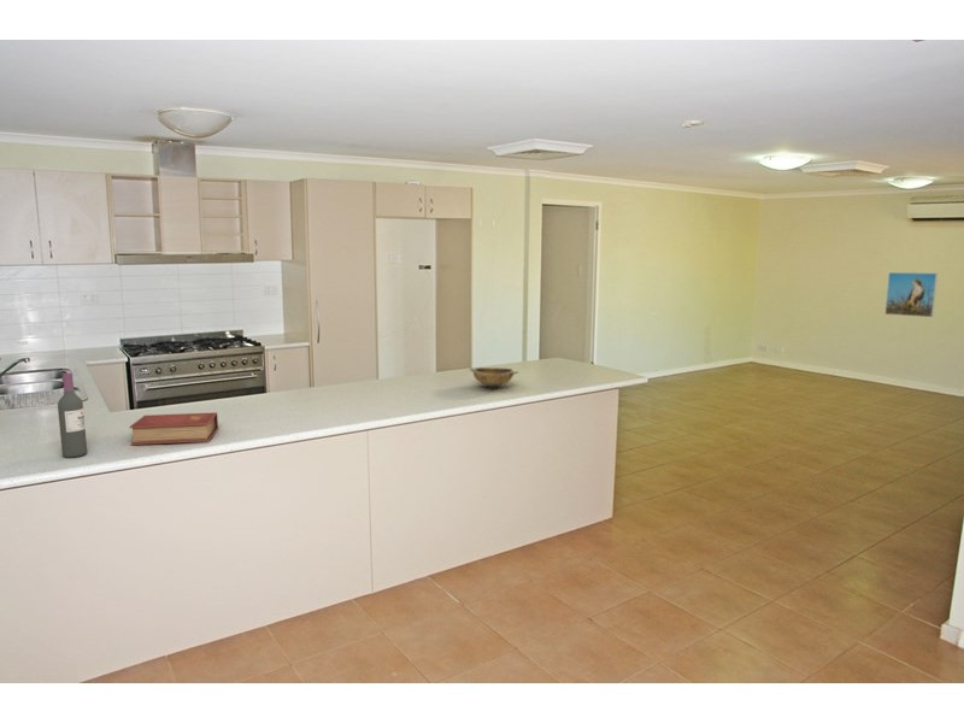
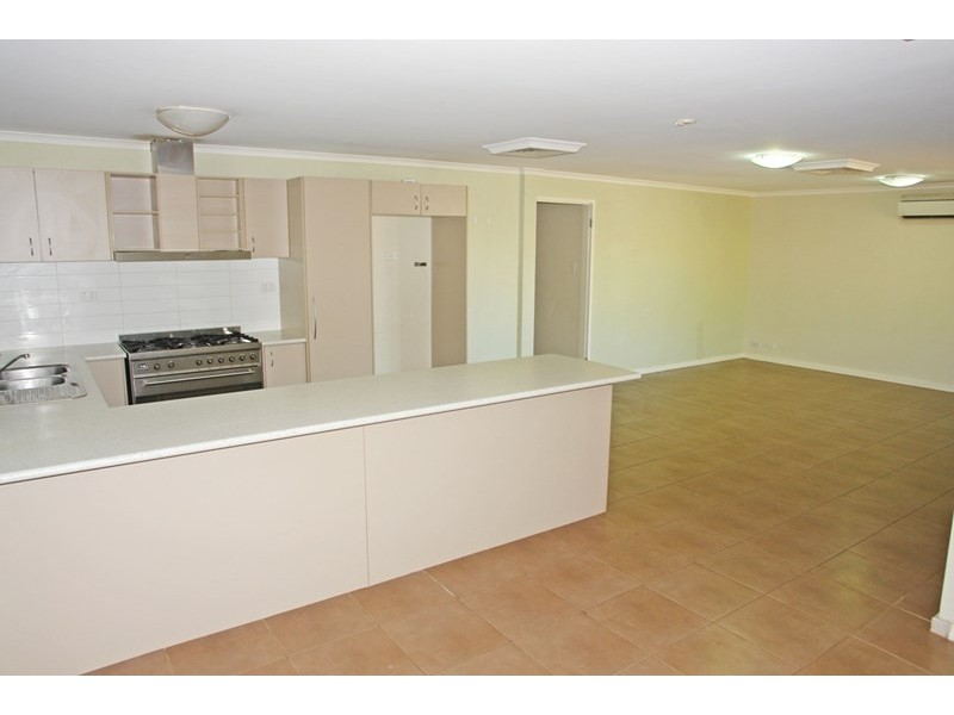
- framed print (910, 294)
- wine bottle (71, 413)
- bowl (493, 377)
- book (175, 428)
